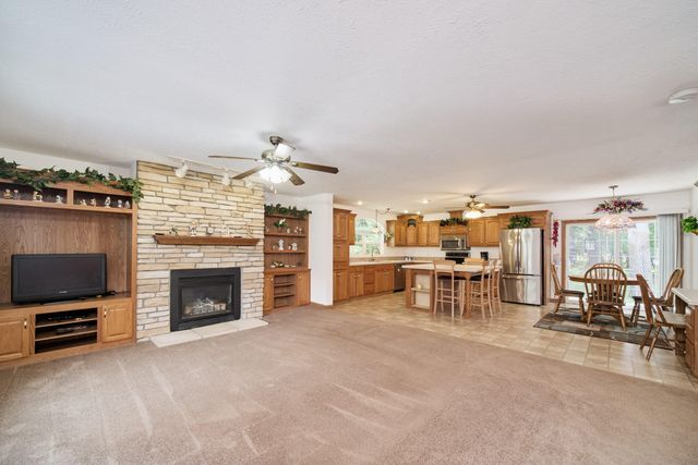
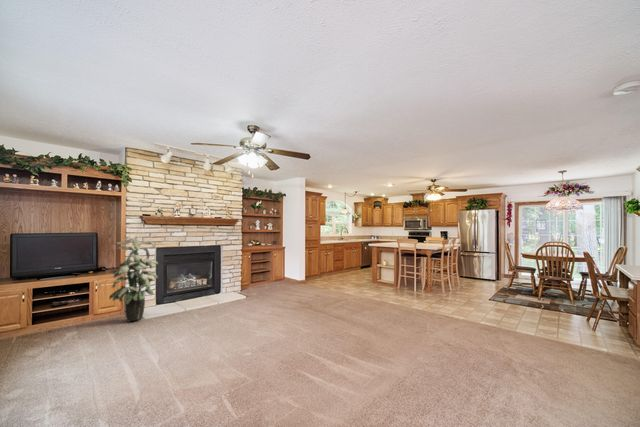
+ indoor plant (133, 277)
